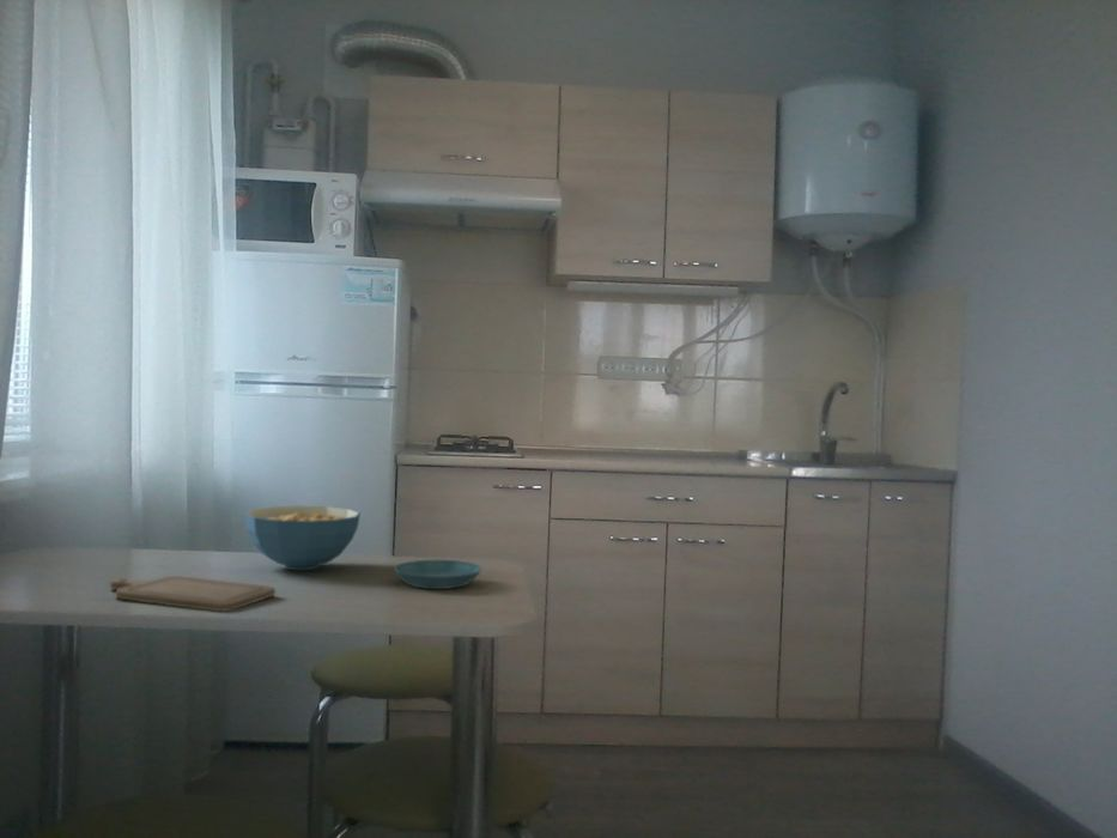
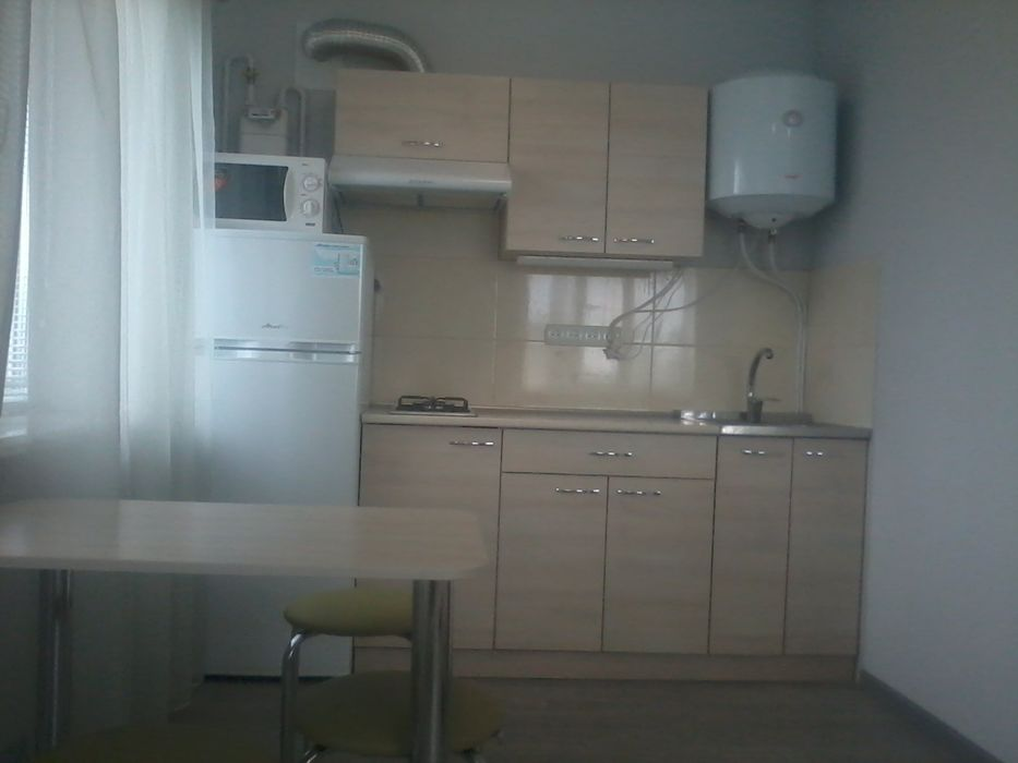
- chopping board (182, 590)
- saucer (437, 575)
- cereal bowl (303, 540)
